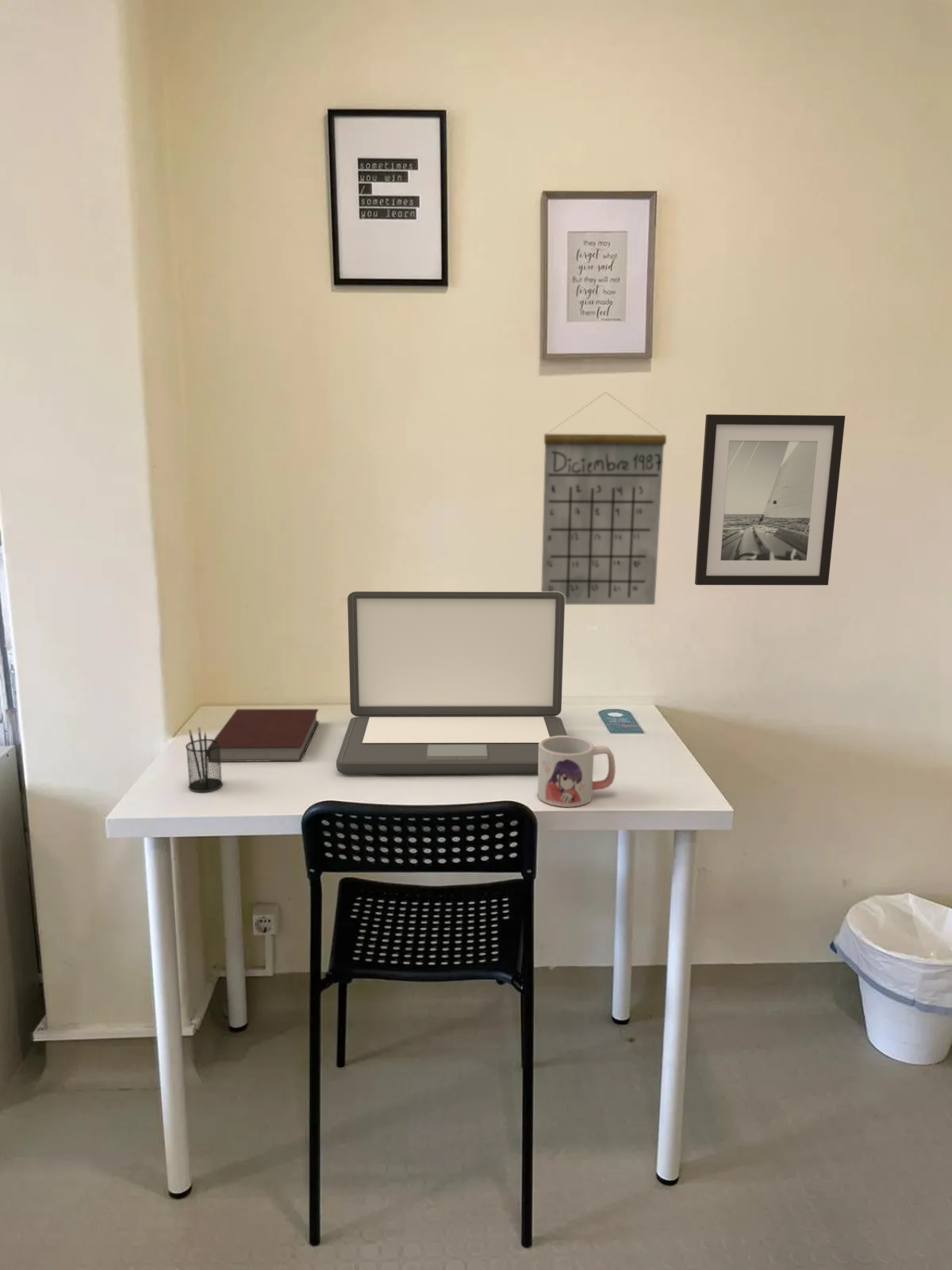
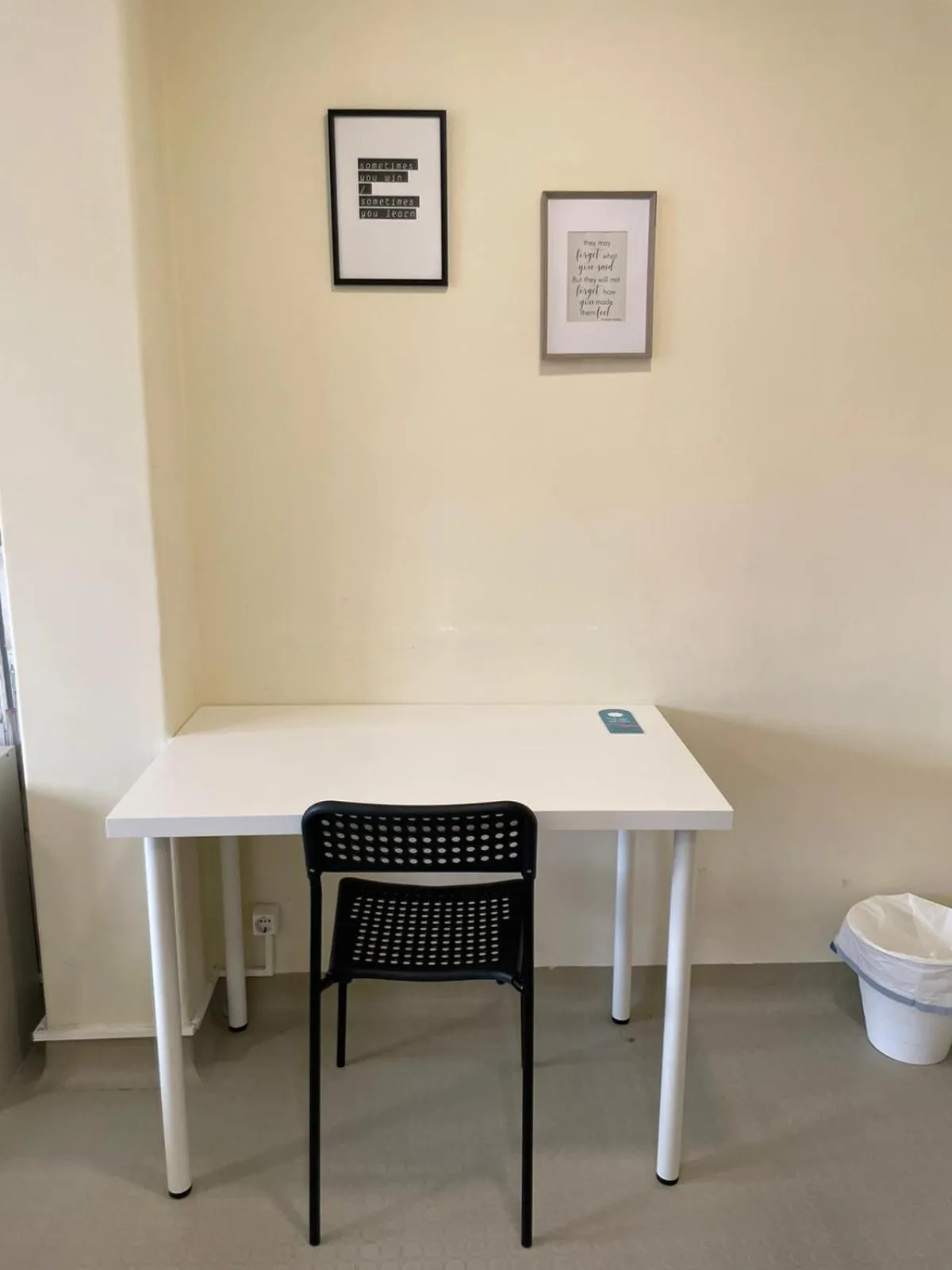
- calendar (602, 501)
- wall art (768, 502)
- laptop (456, 678)
- notebook (267, 733)
- pencil holder (203, 756)
- mug (576, 770)
